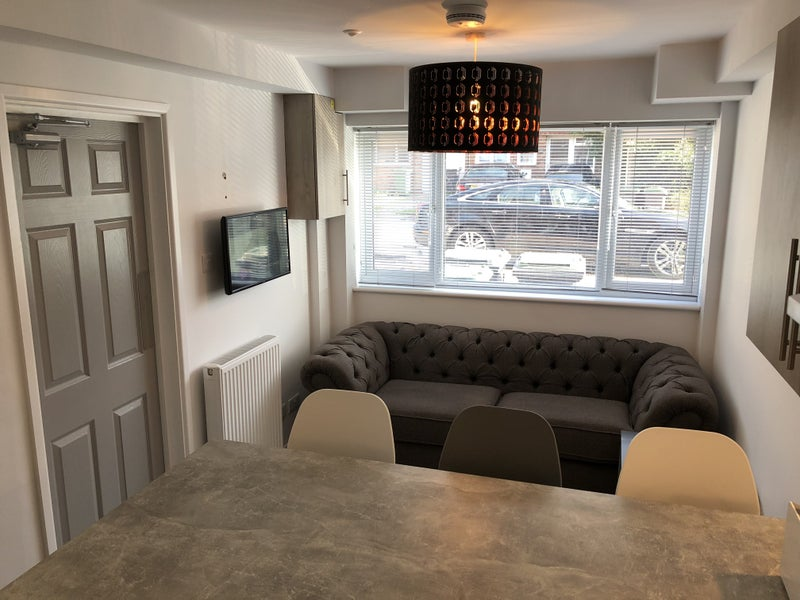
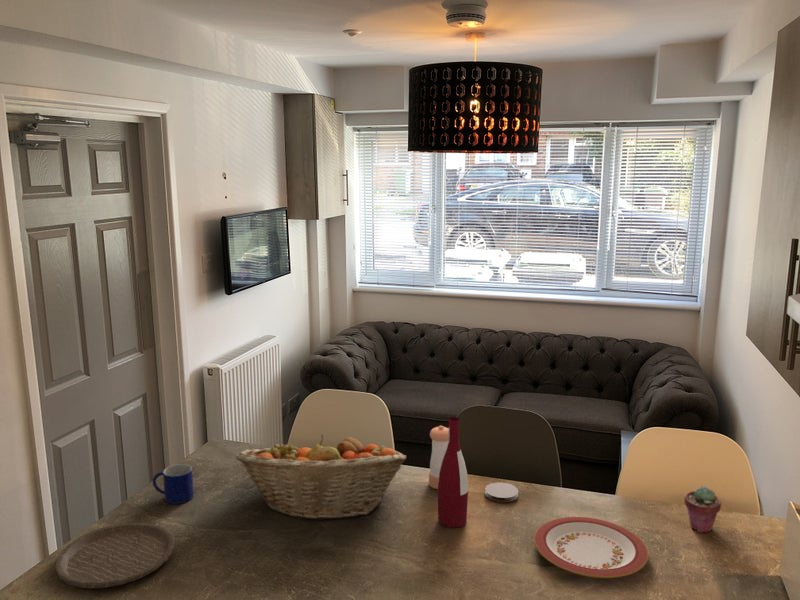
+ coaster (501, 492)
+ plate (589, 548)
+ alcohol (453, 470)
+ plate (116, 554)
+ potted succulent (702, 506)
+ mug (172, 483)
+ pepper shaker (440, 455)
+ fruit basket (321, 468)
